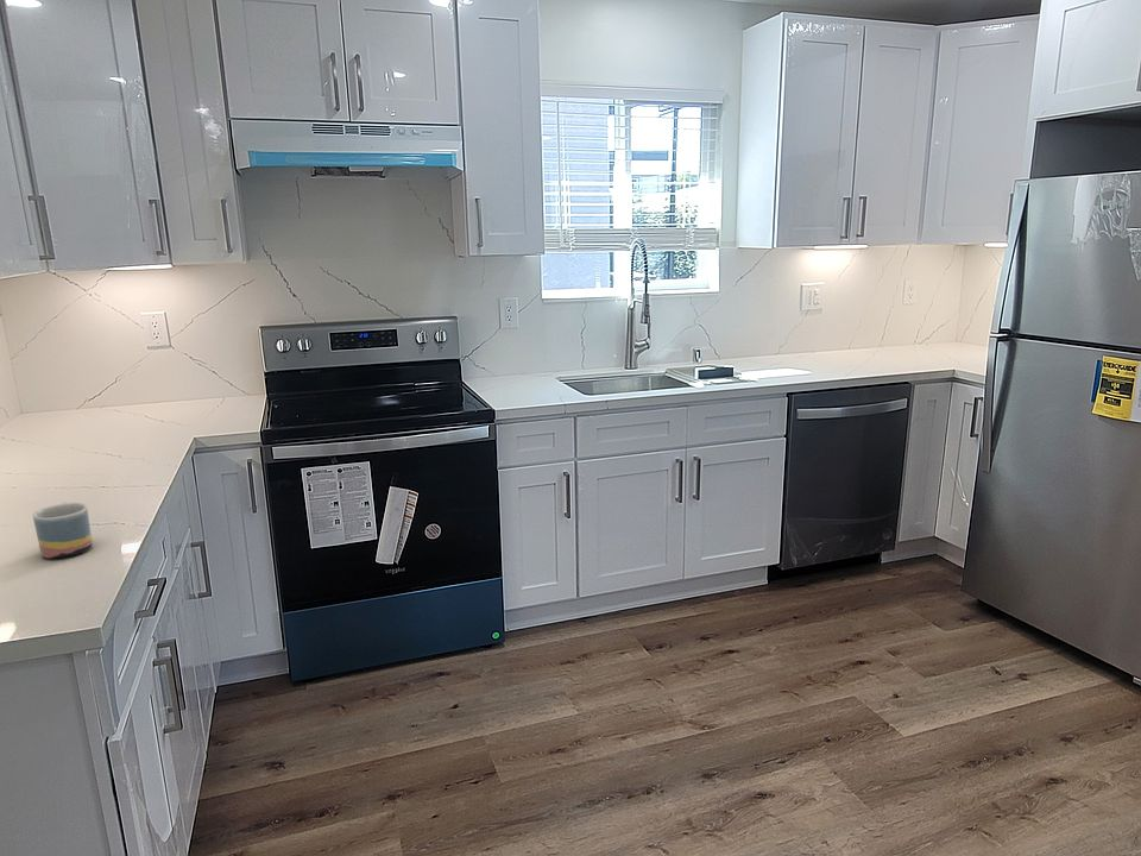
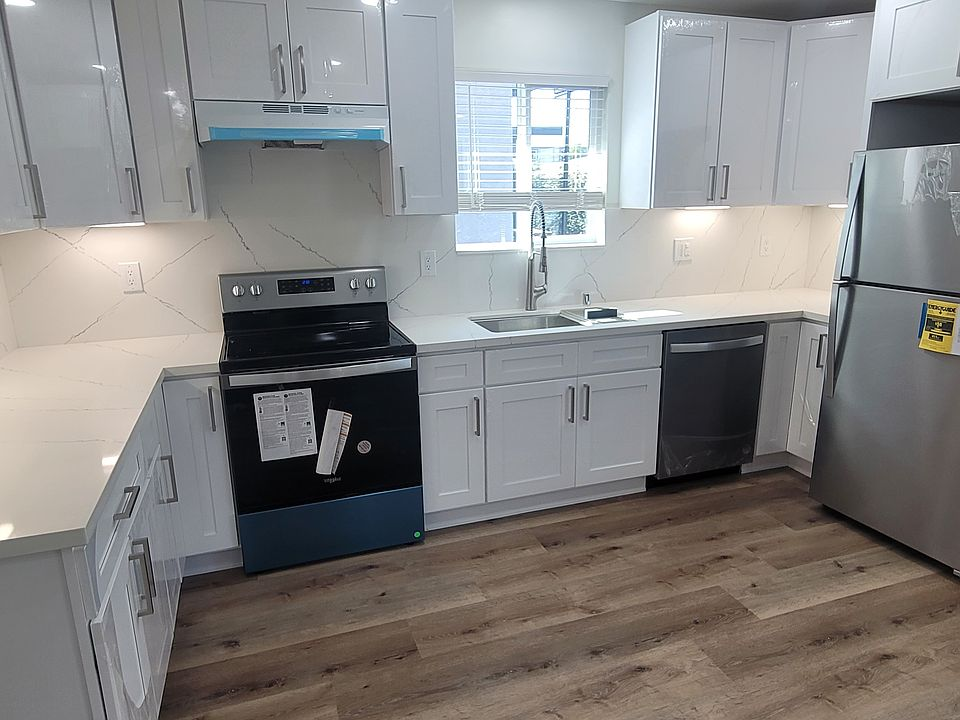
- mug (64, 528)
